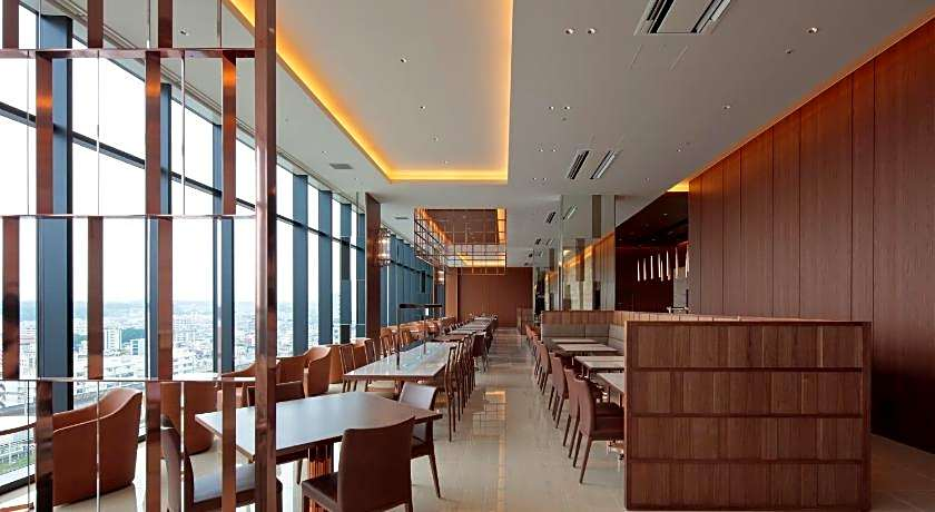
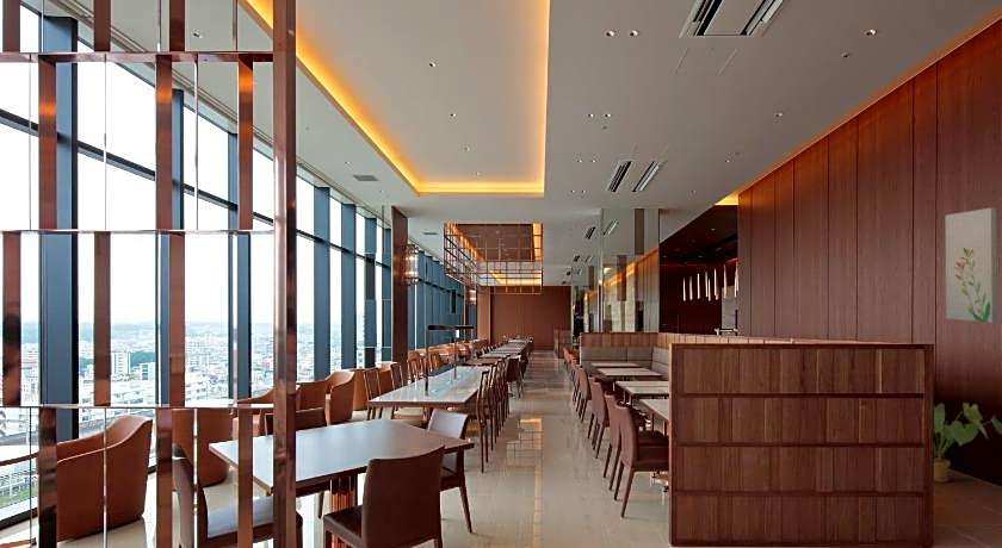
+ wall art (970, 266)
+ house plant (950, 441)
